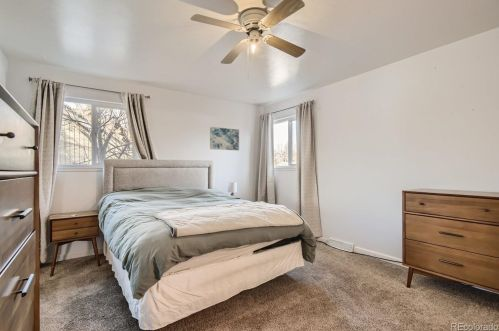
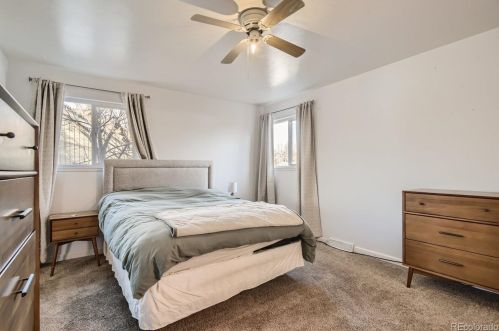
- wall art (224, 139)
